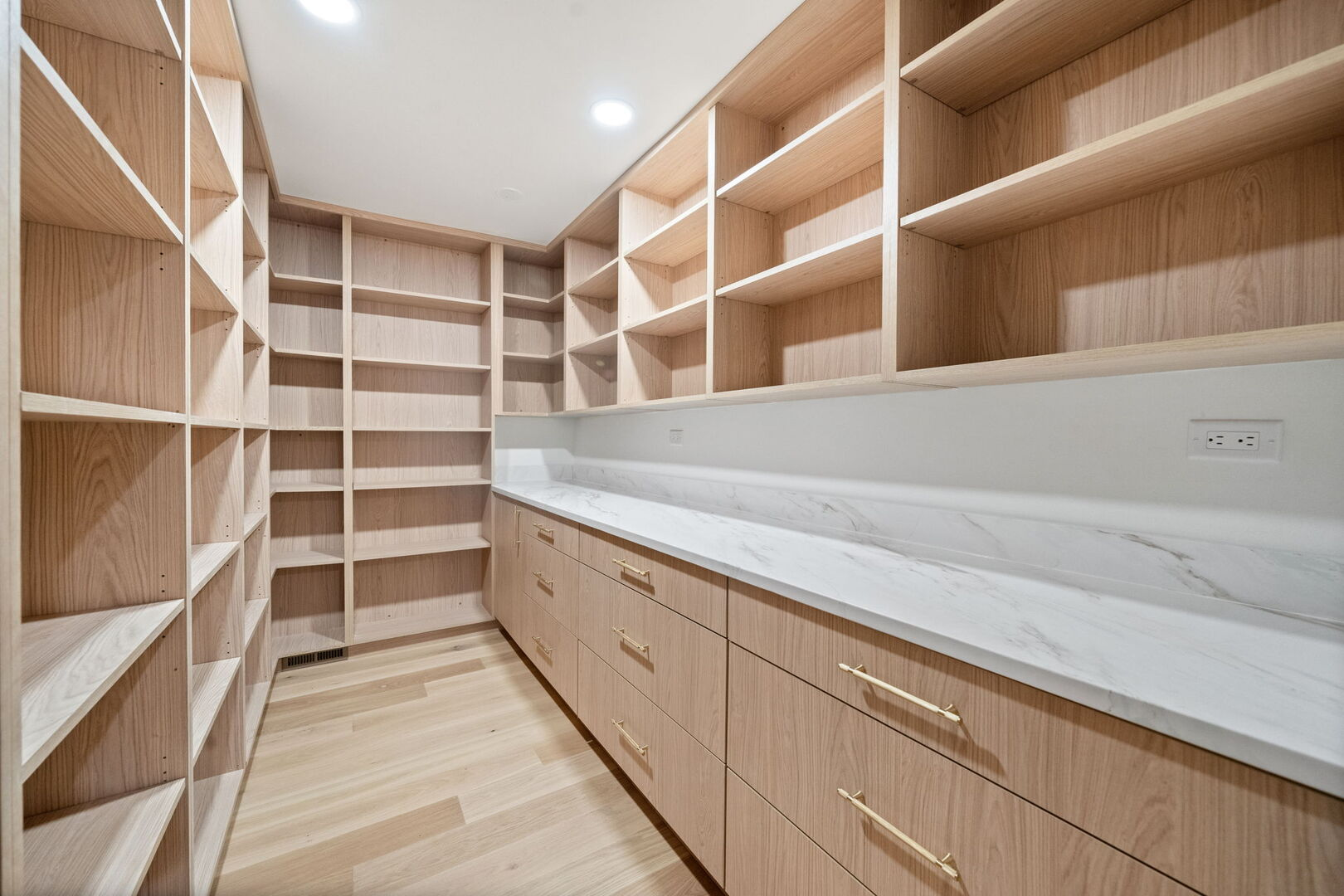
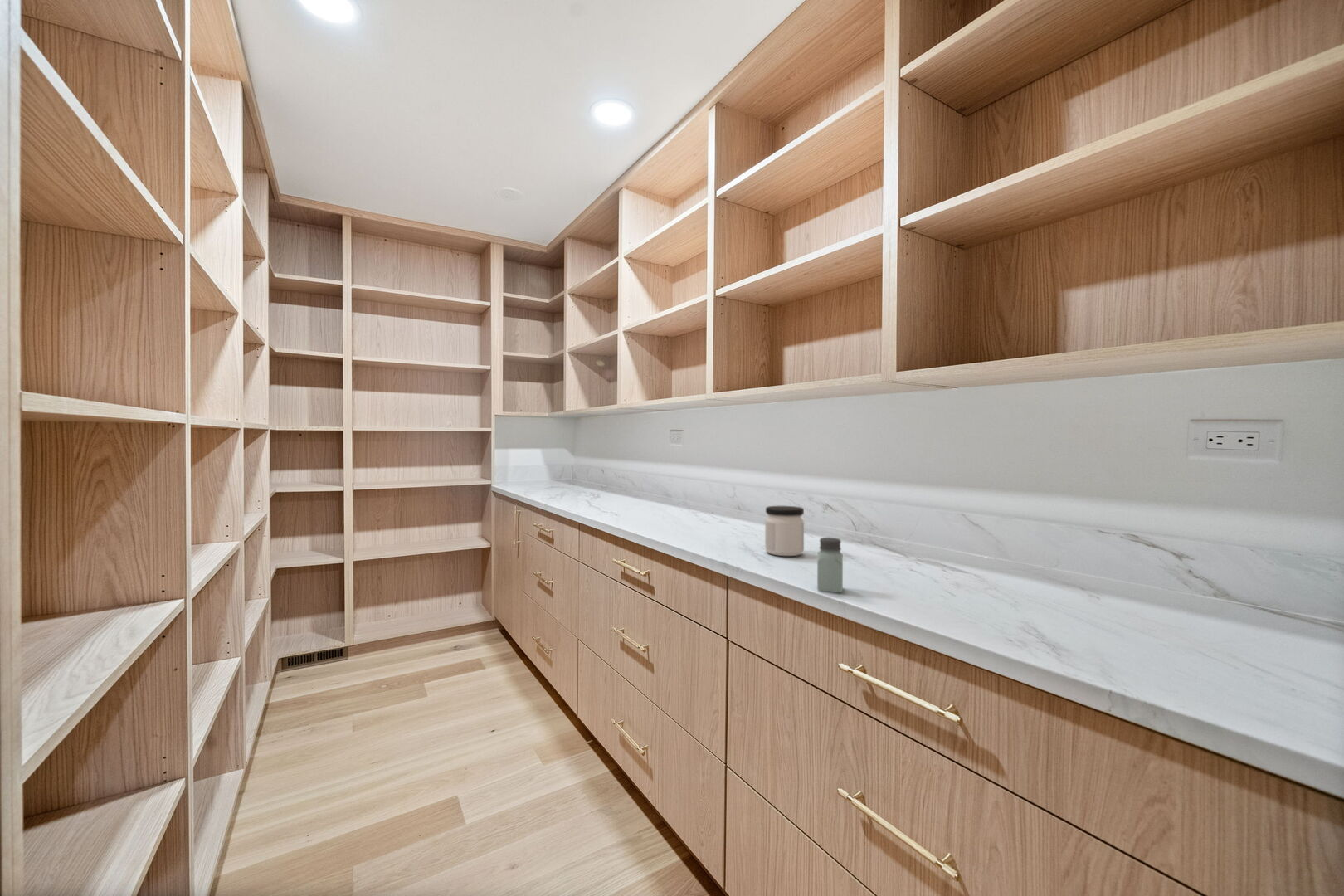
+ jar (784, 530)
+ saltshaker (830, 563)
